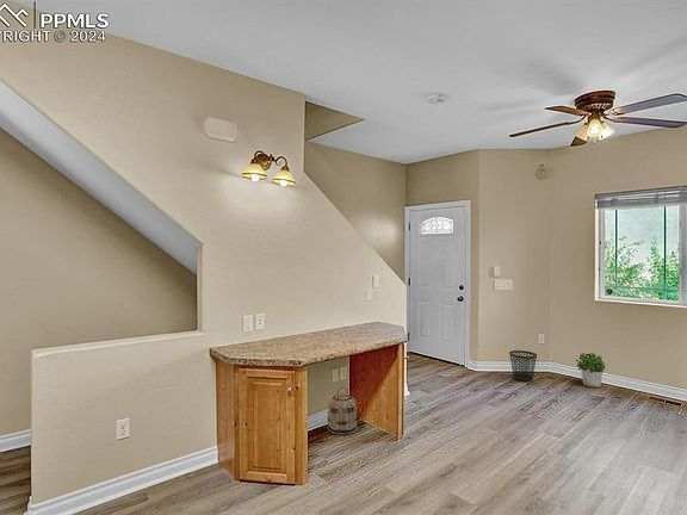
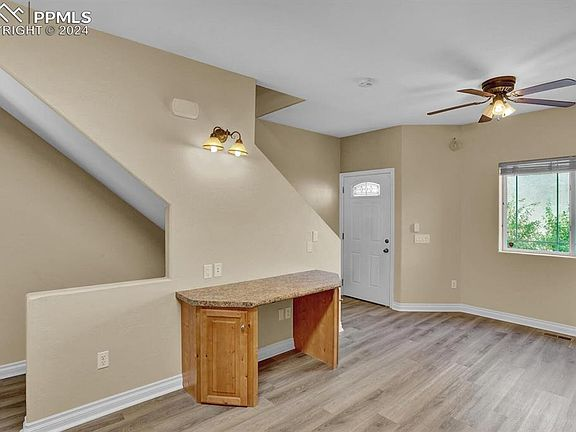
- wastebasket (522, 366)
- basket (342, 407)
- potted plant (589, 368)
